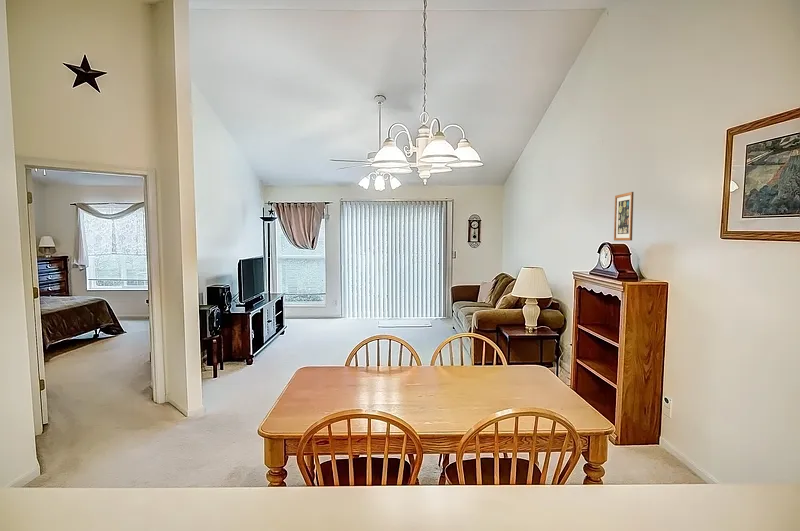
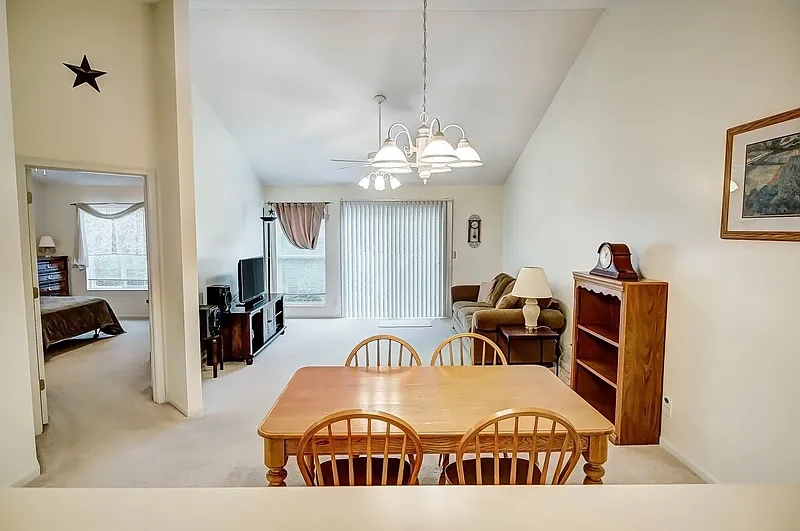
- wall art (623, 217)
